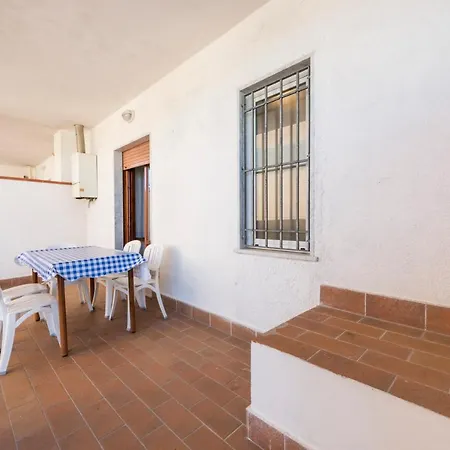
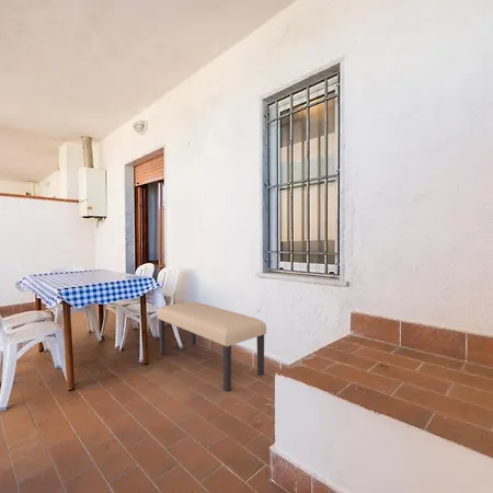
+ bench (207, 336)
